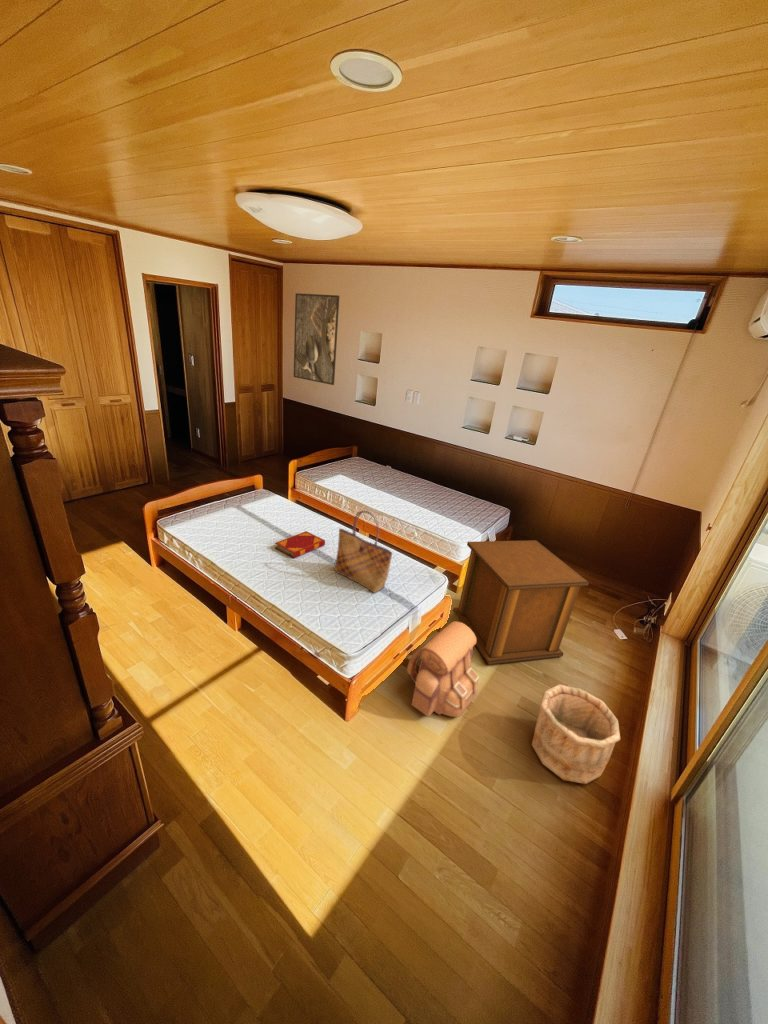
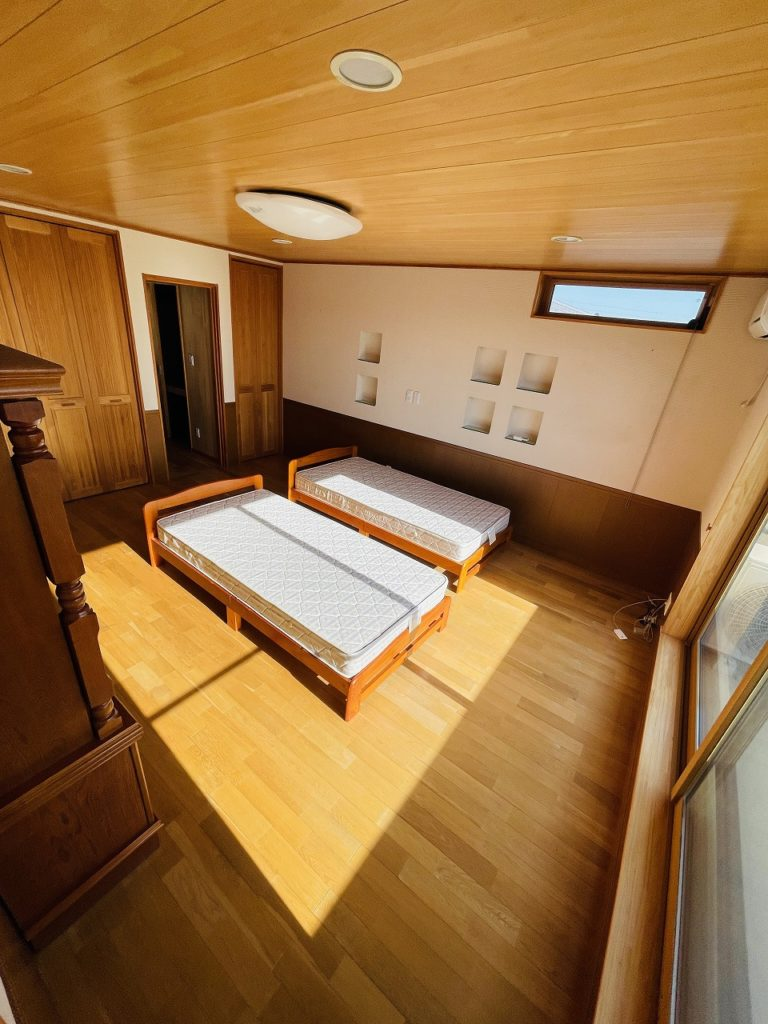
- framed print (314, 339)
- backpack (446, 664)
- hardback book (300, 544)
- wooden bucket (572, 732)
- side table (514, 597)
- tote bag (362, 547)
